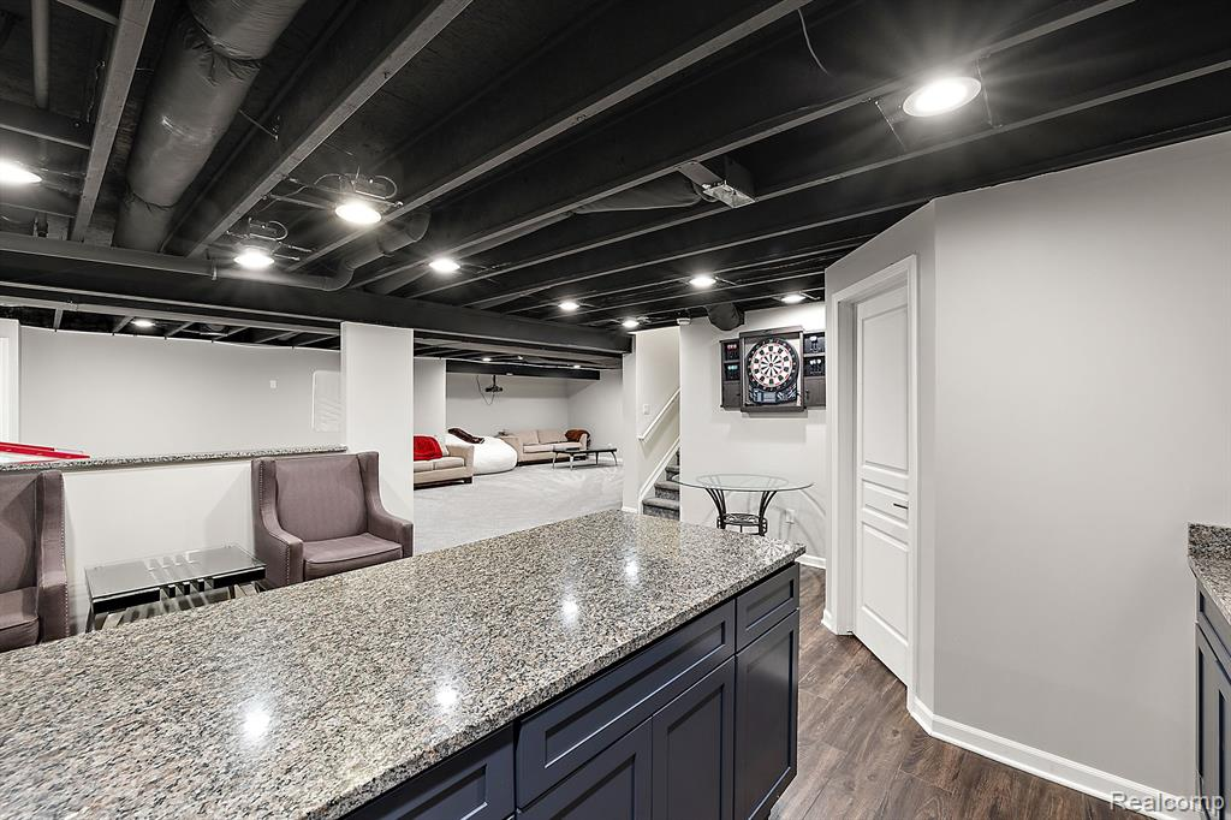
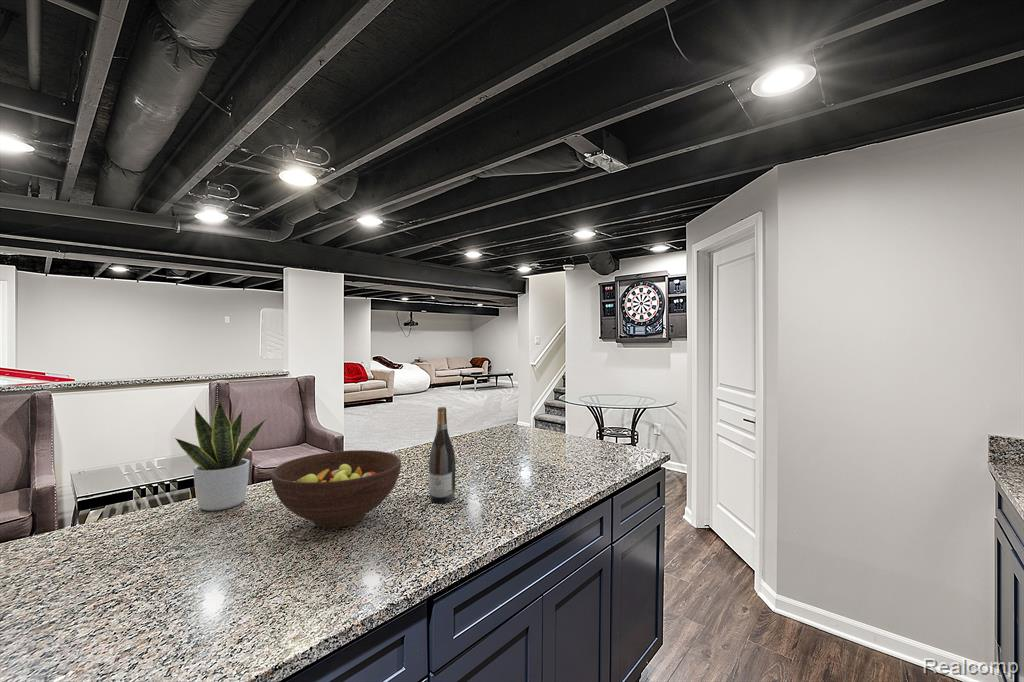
+ potted plant (224, 449)
+ wine bottle (442, 453)
+ fruit bowl (339, 492)
